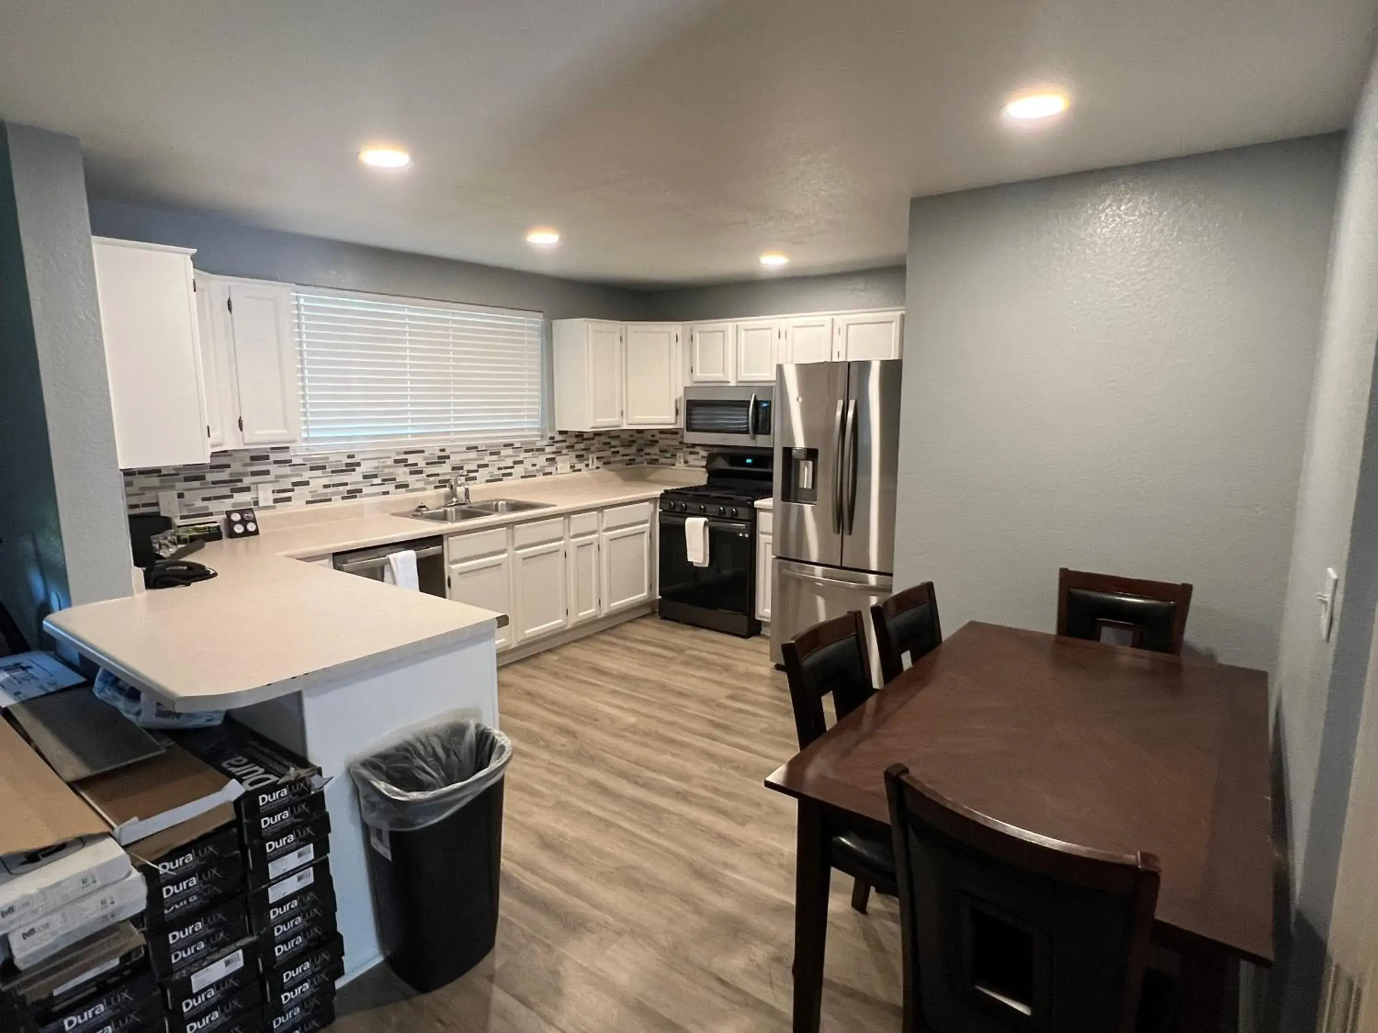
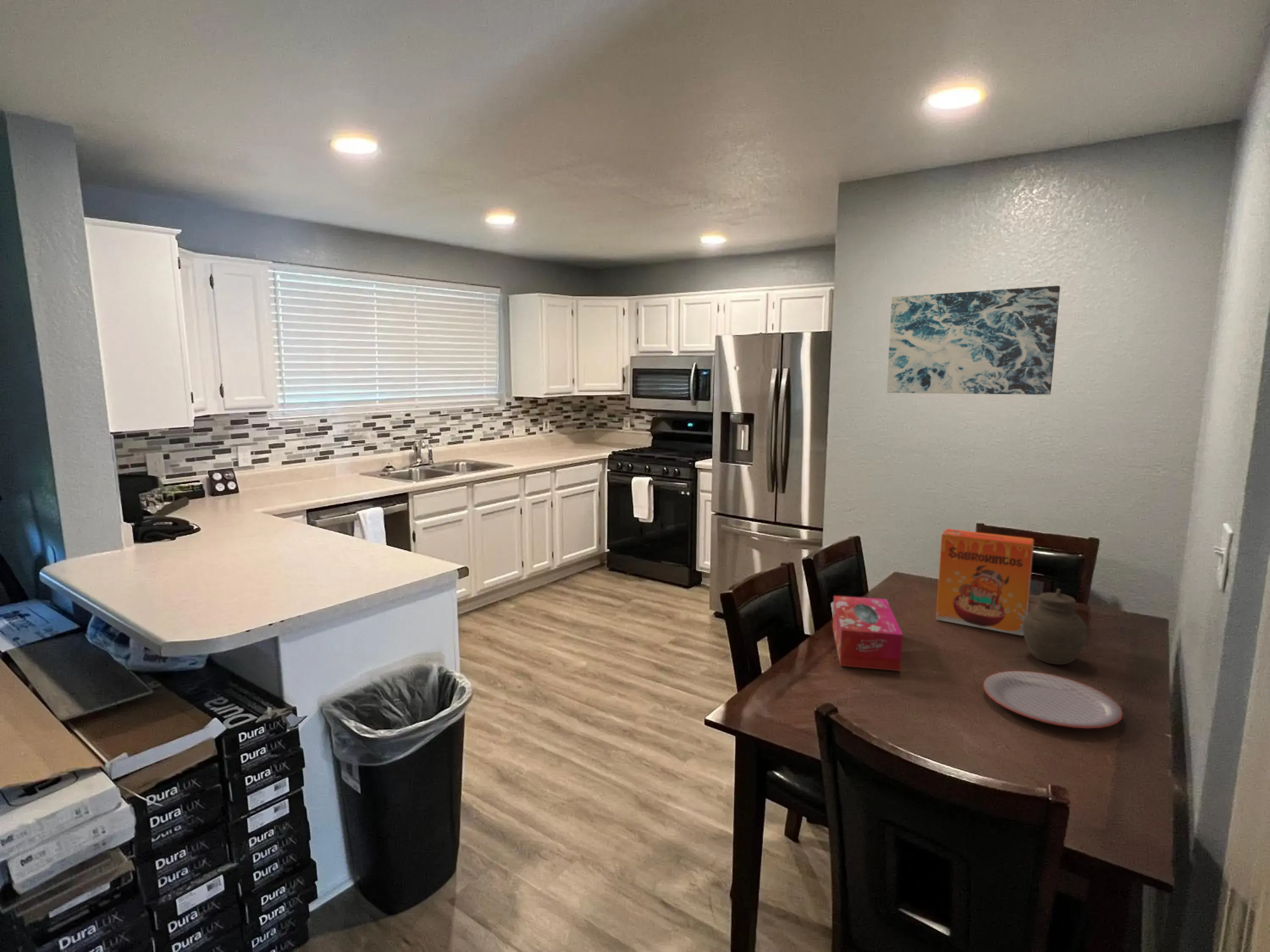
+ wall art (967, 343)
+ plate (1049, 701)
+ tissue box (864, 630)
+ jar (1055, 624)
+ cereal box (983, 580)
